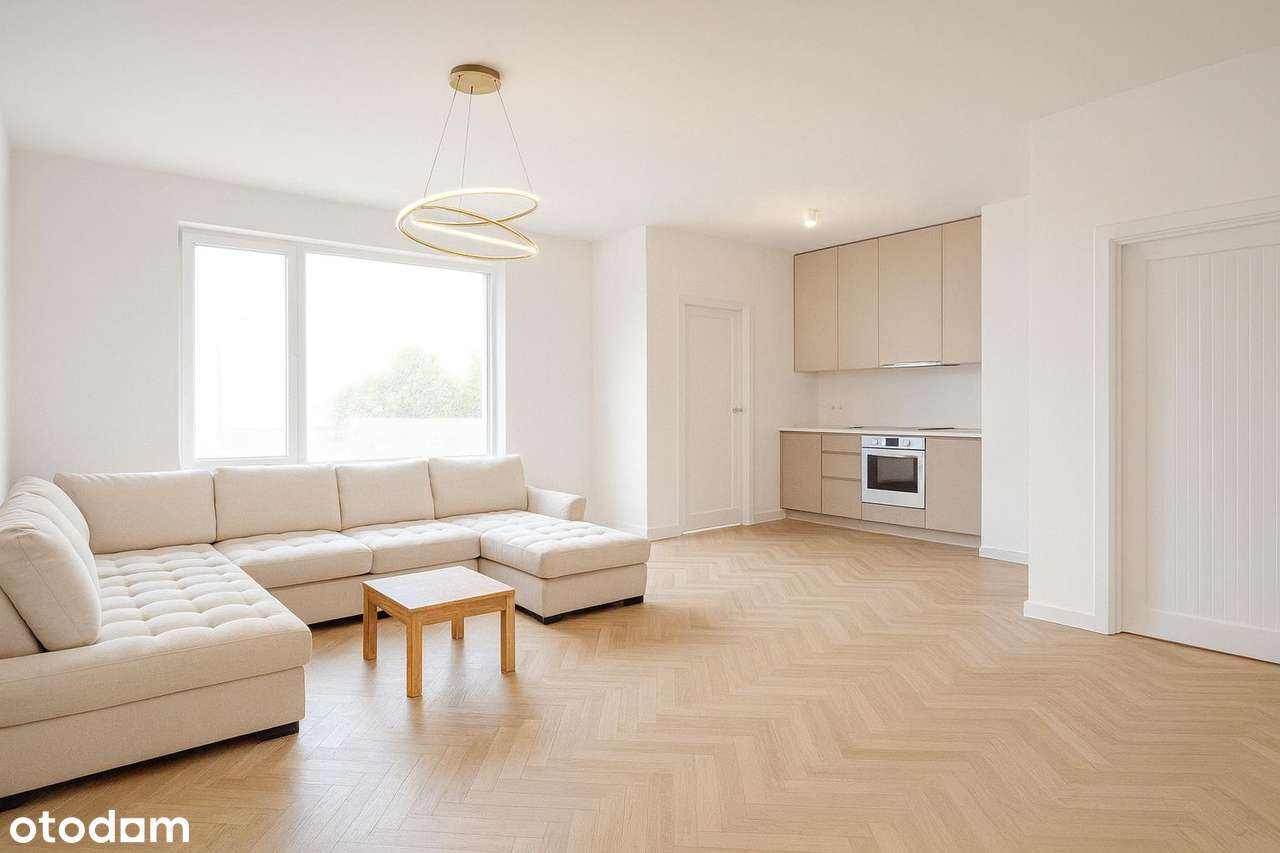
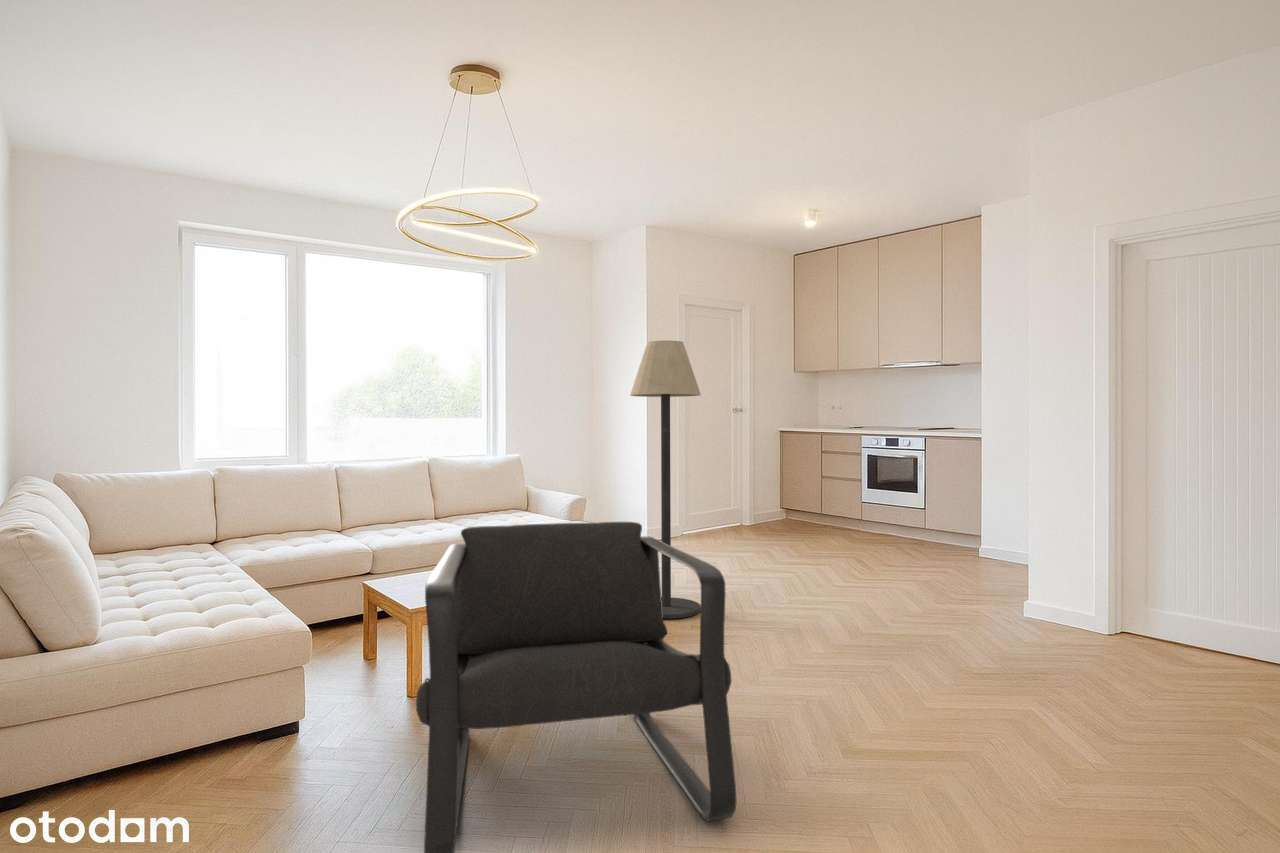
+ floor lamp (665, 476)
+ armchair (567, 656)
